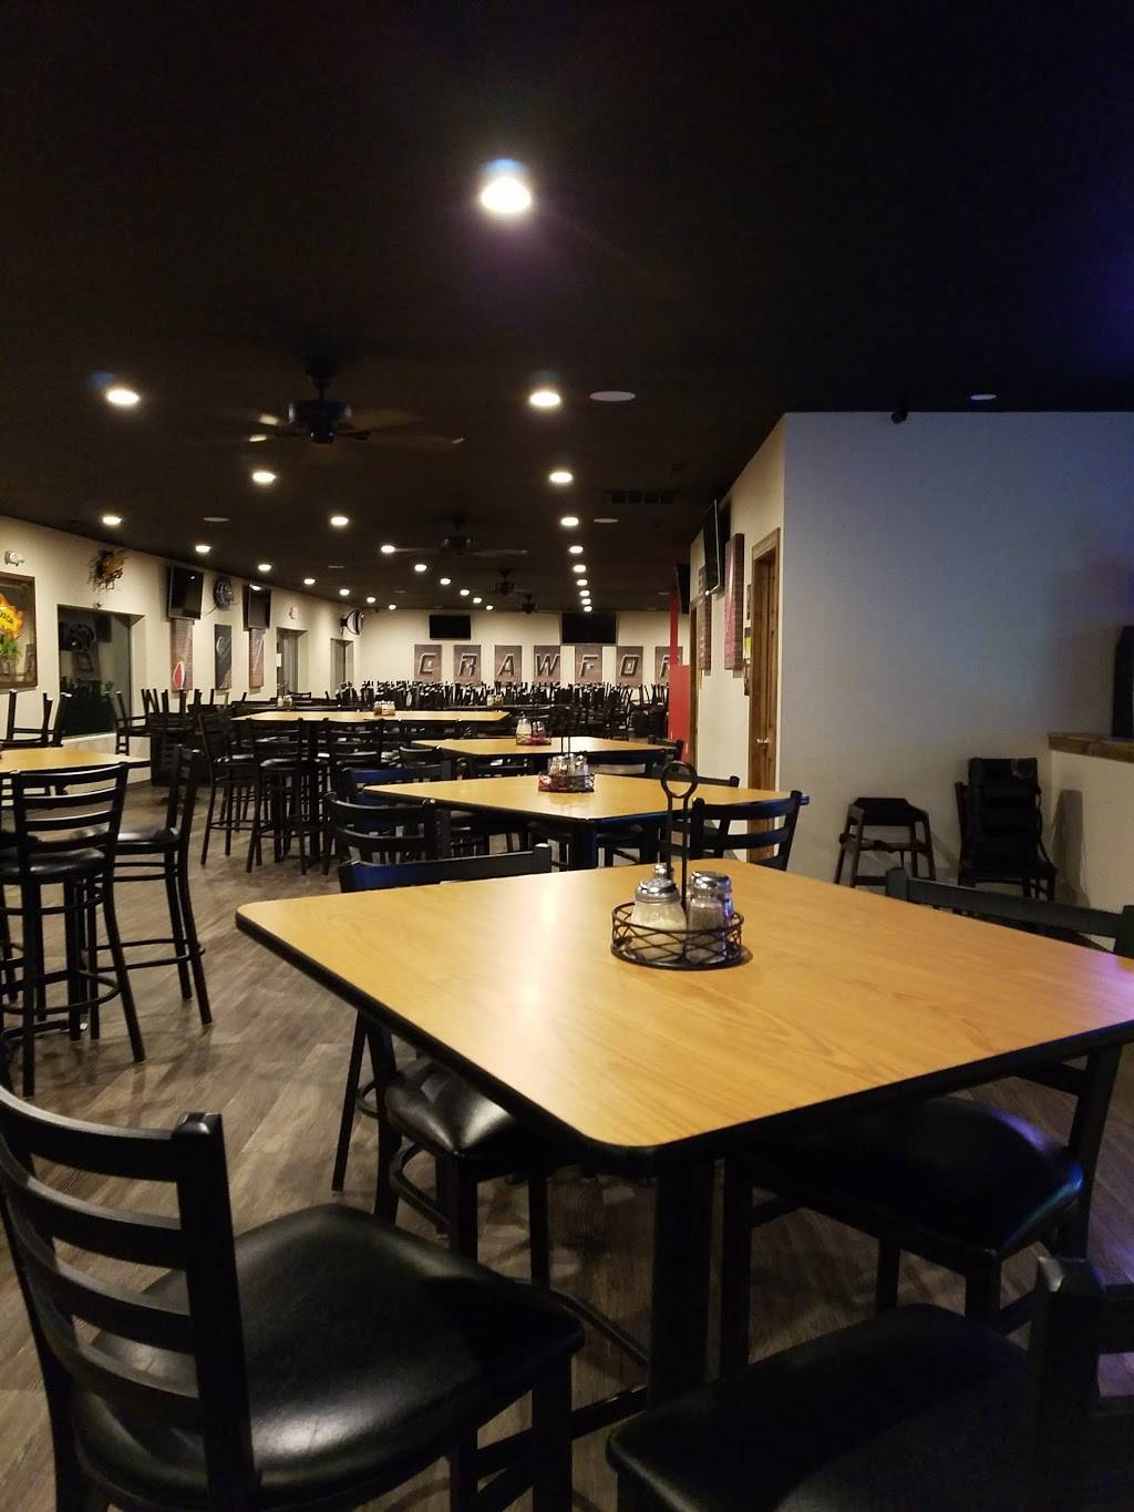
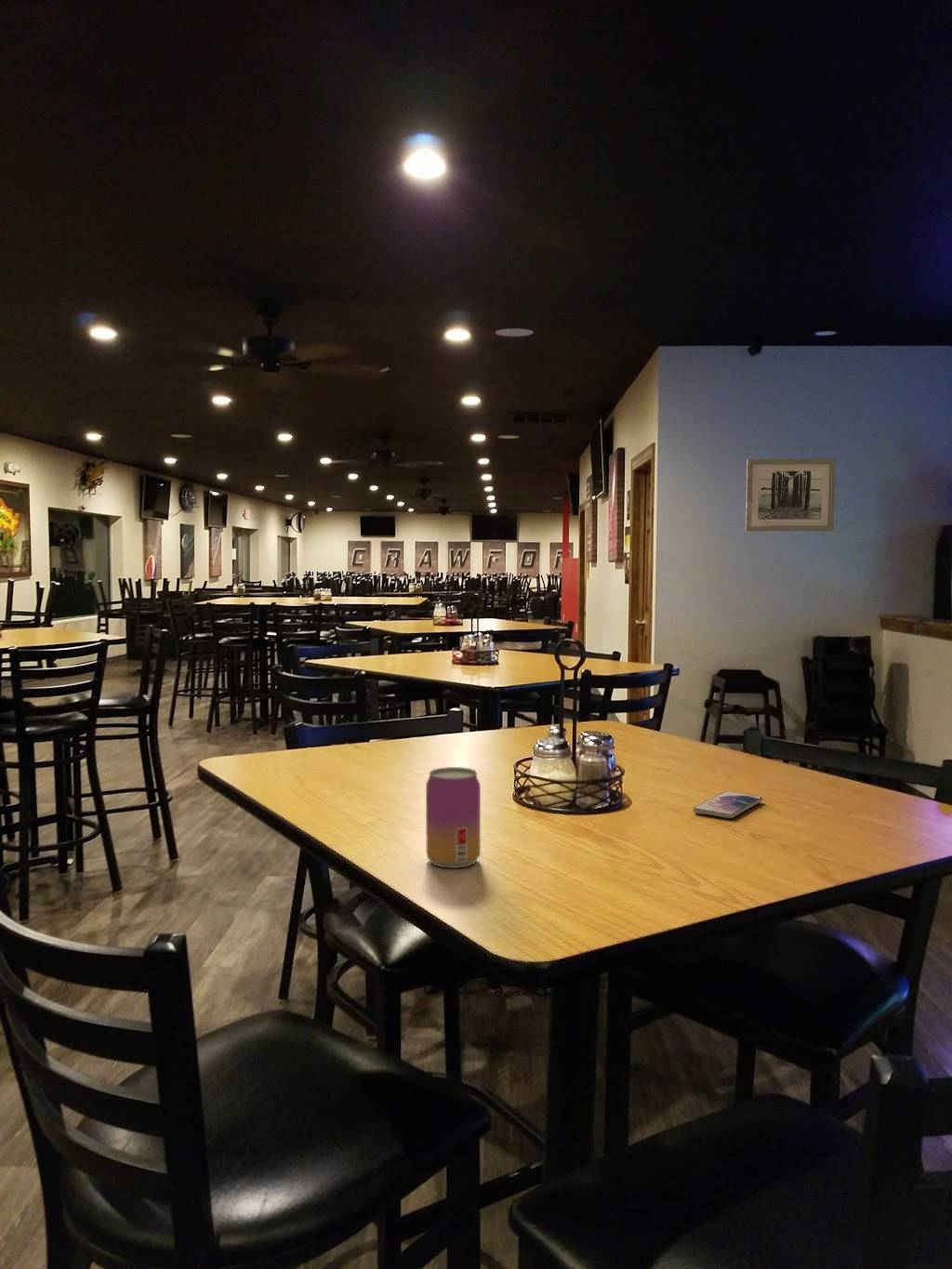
+ smartphone (728, 804)
+ wall art (790, 495)
+ beer can (453, 816)
